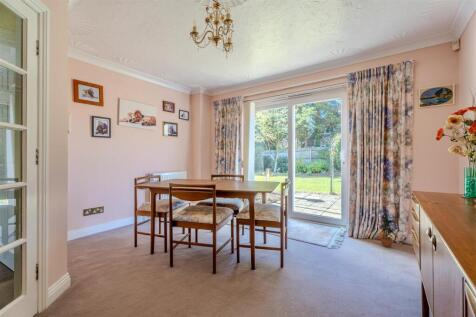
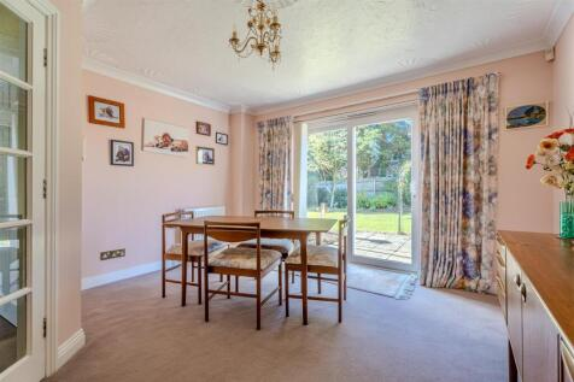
- potted plant (386, 229)
